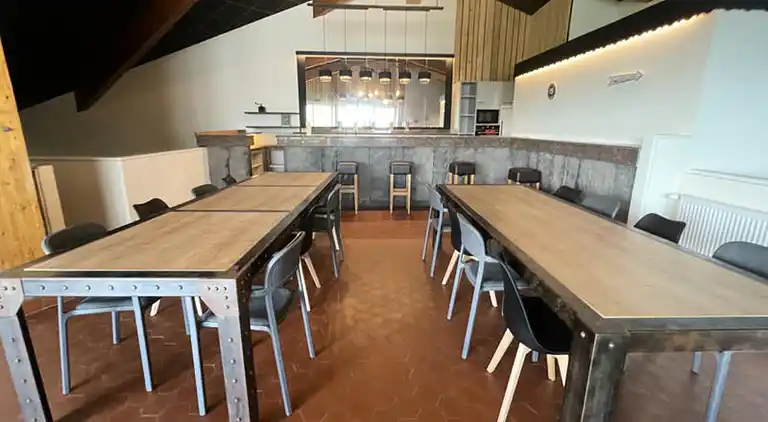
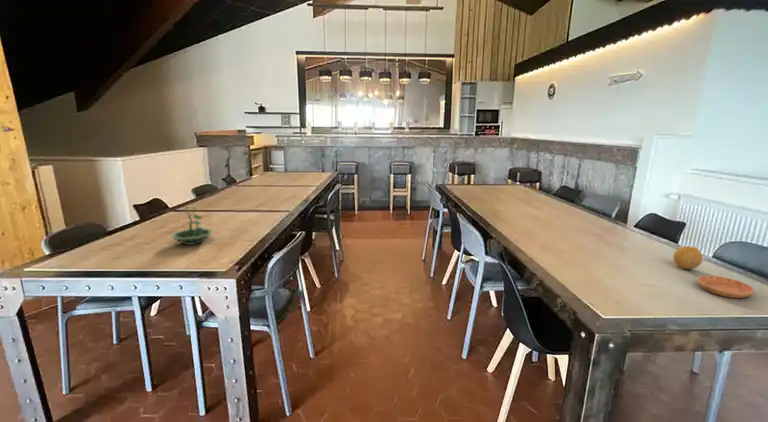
+ fruit (687, 257)
+ saucer (724, 287)
+ terrarium (189, 214)
